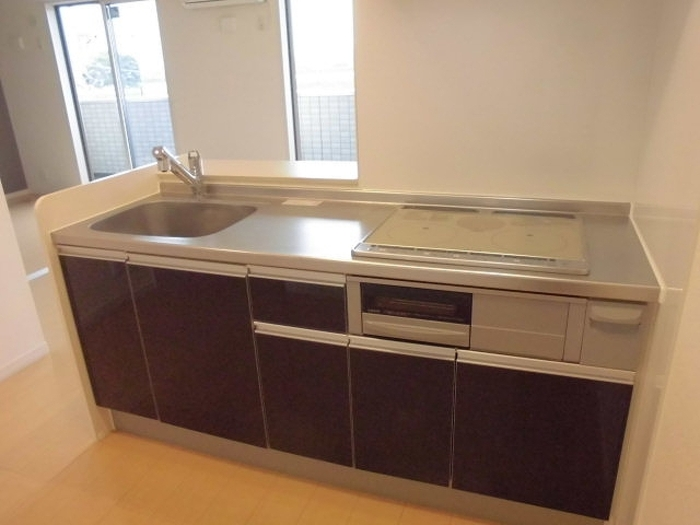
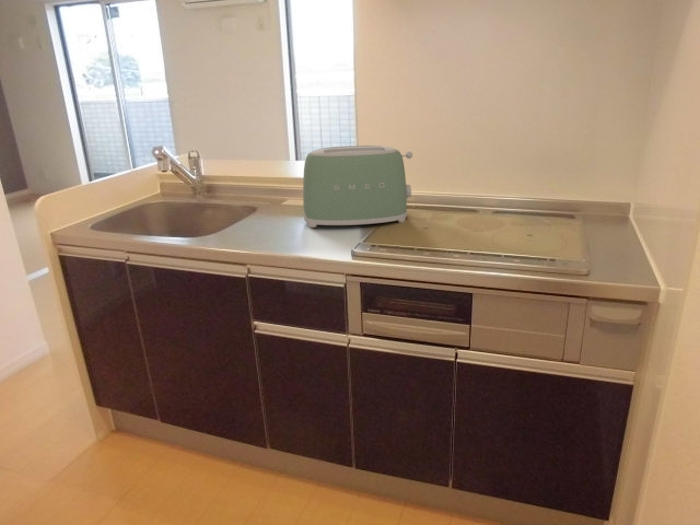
+ toaster (354, 184)
